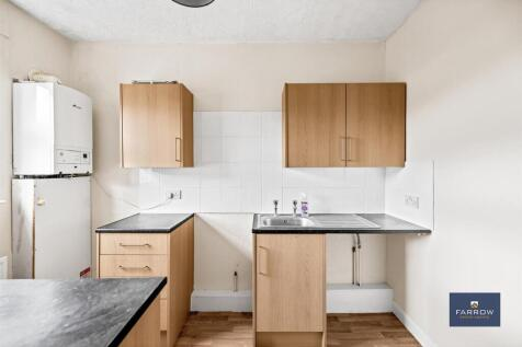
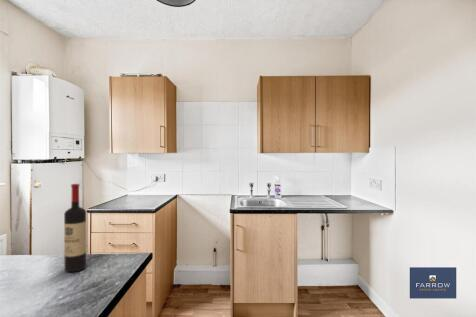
+ wine bottle (75, 226)
